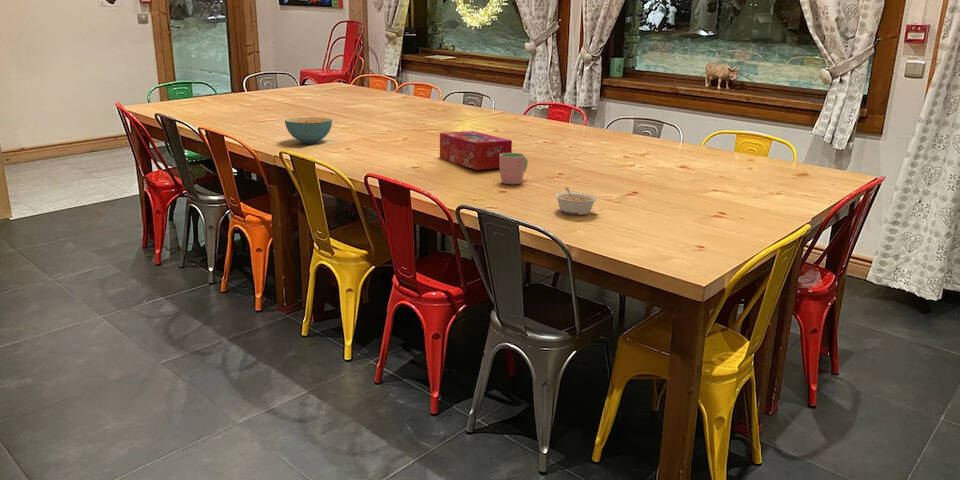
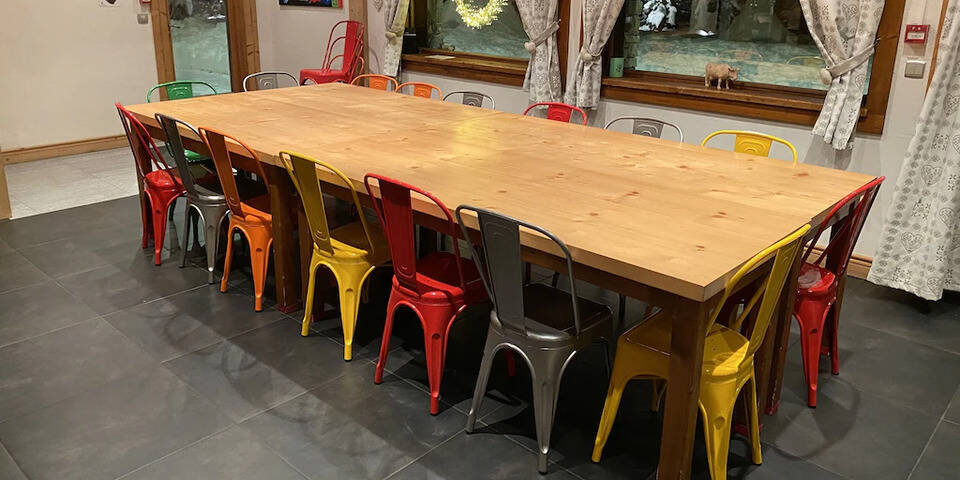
- cup (514, 168)
- cereal bowl (309, 131)
- tissue box (474, 149)
- legume (574, 202)
